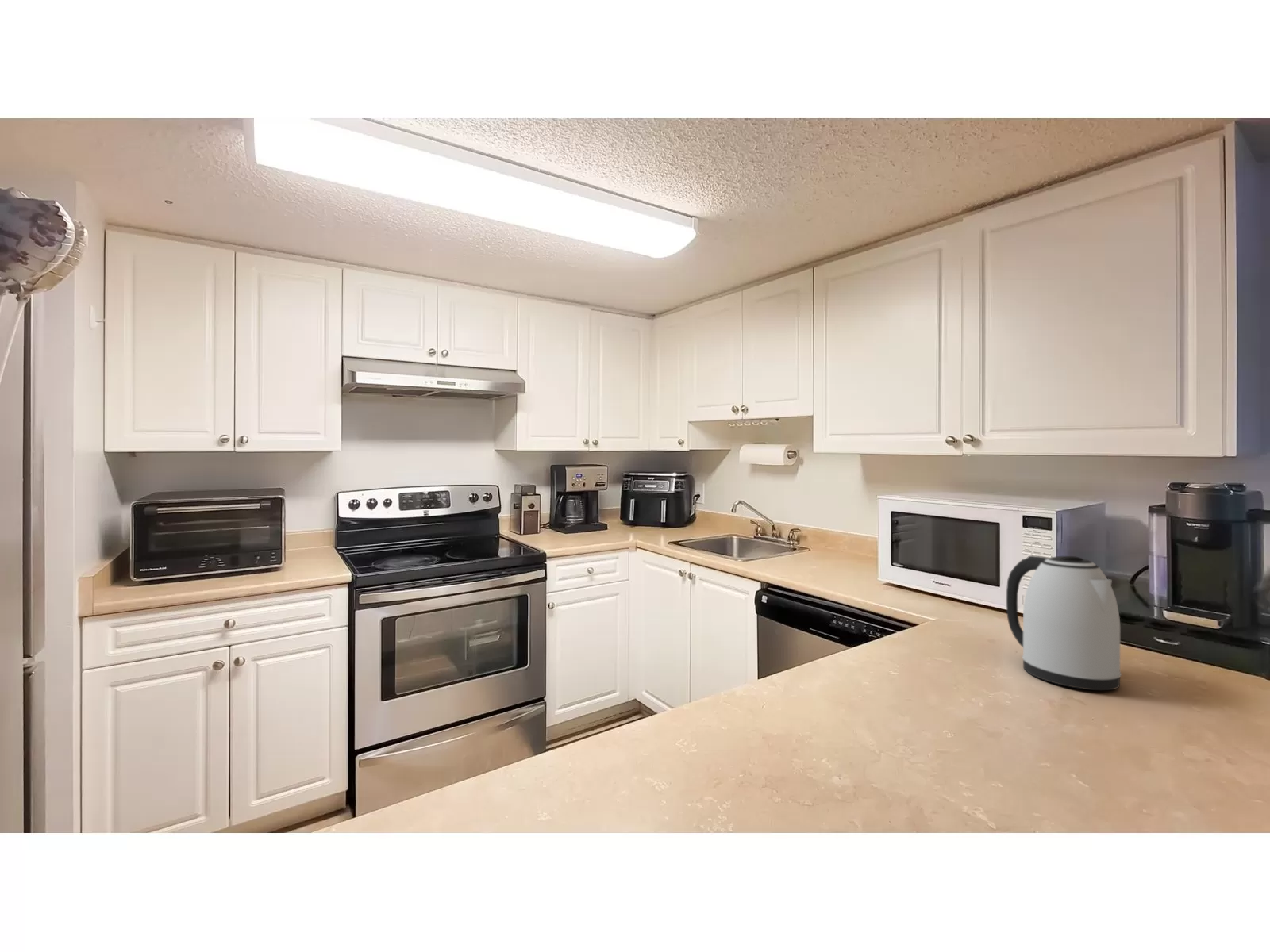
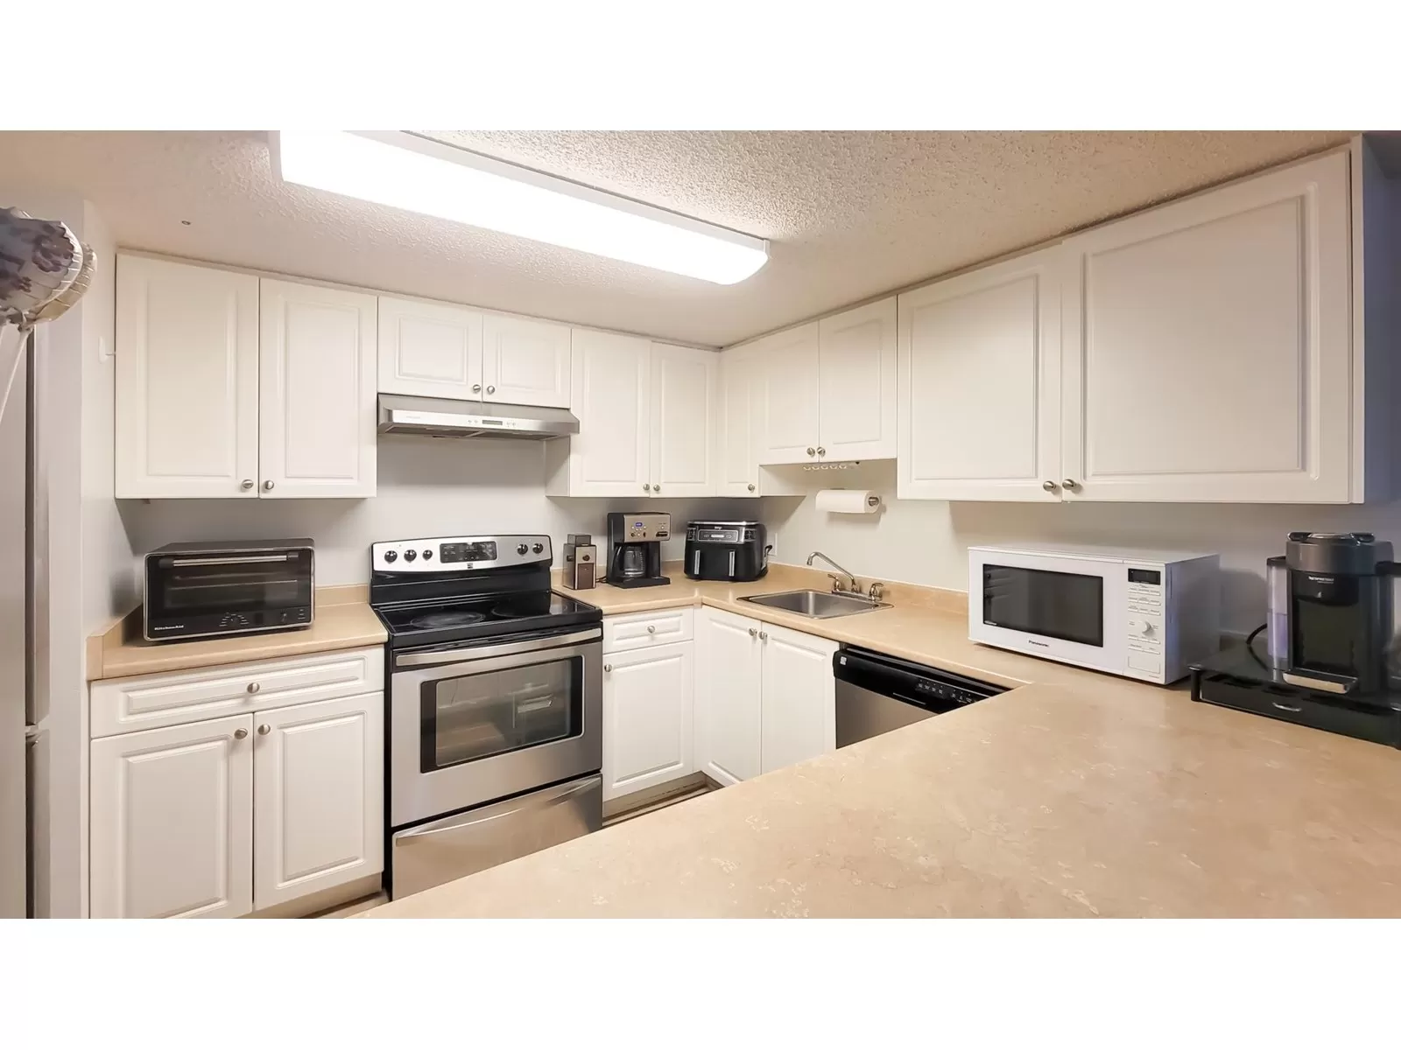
- kettle (1055, 612)
